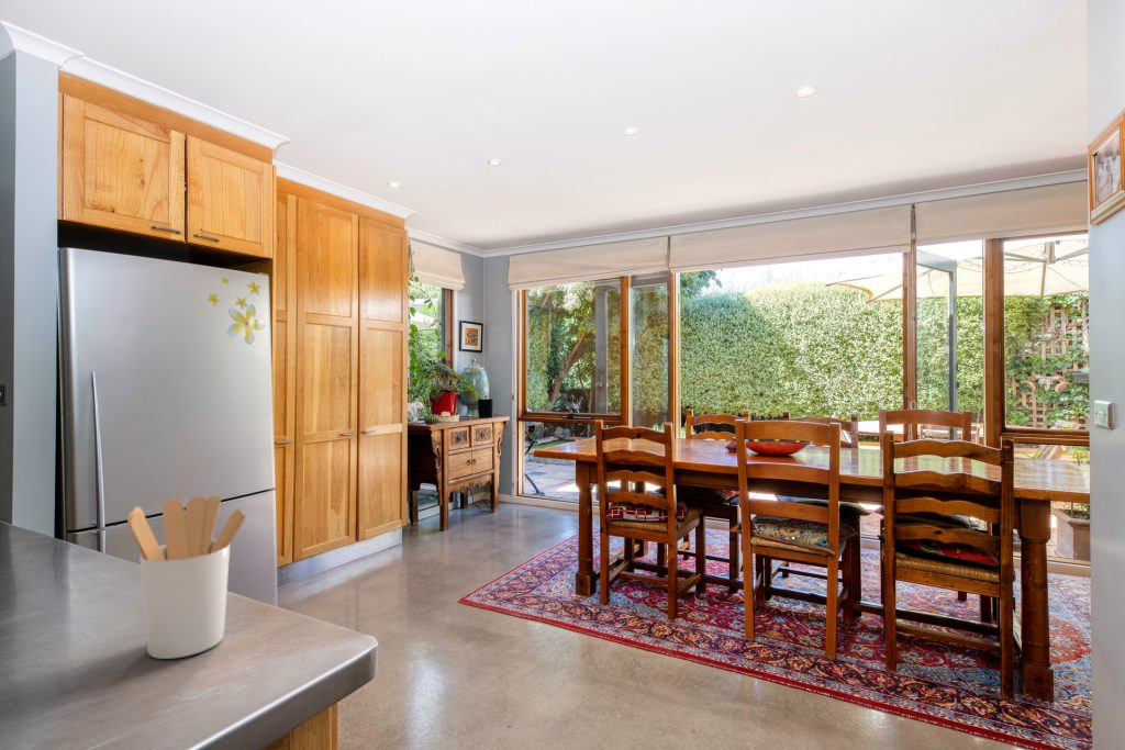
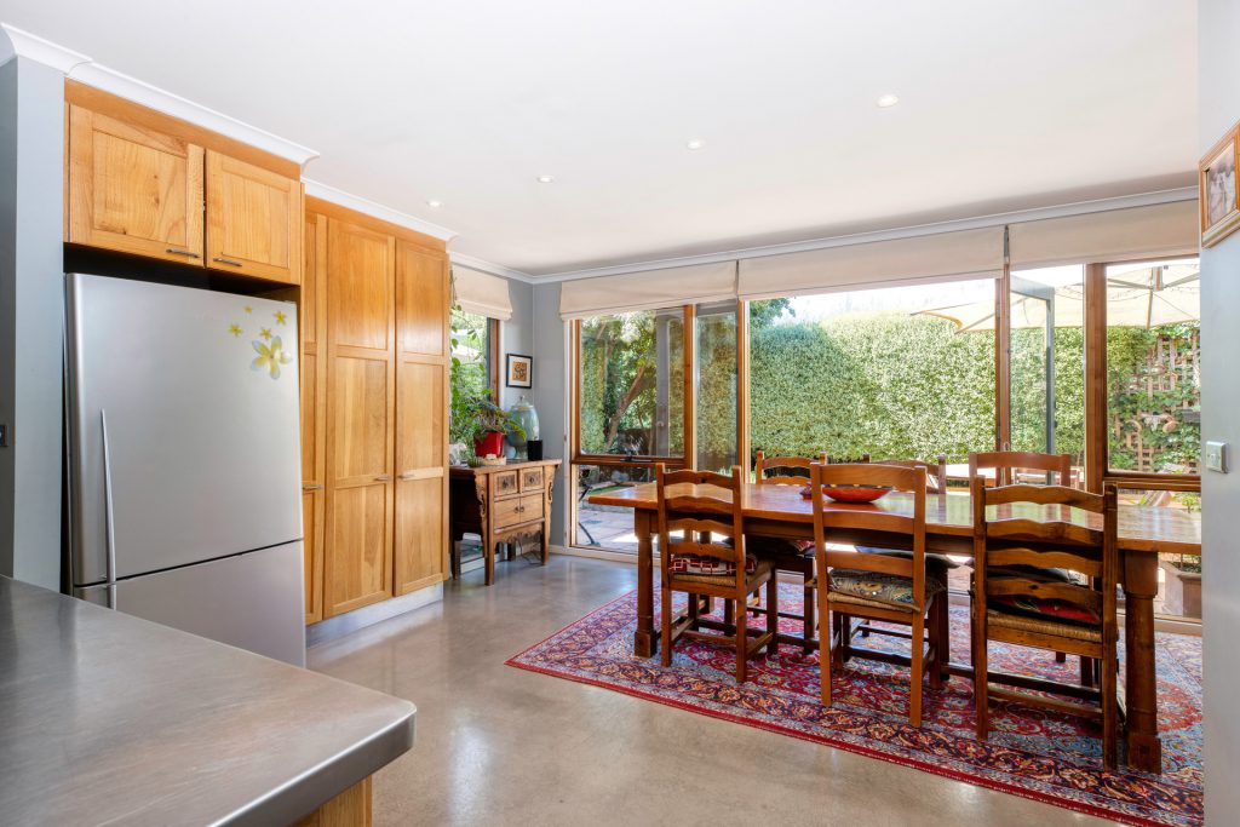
- utensil holder (188, 567)
